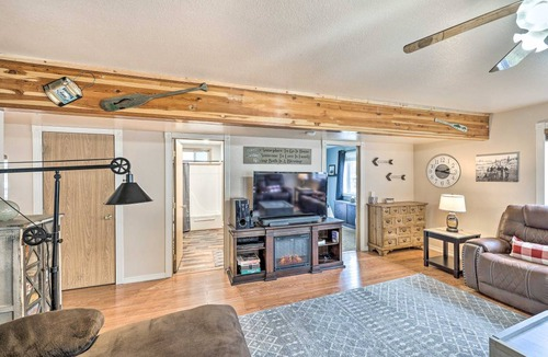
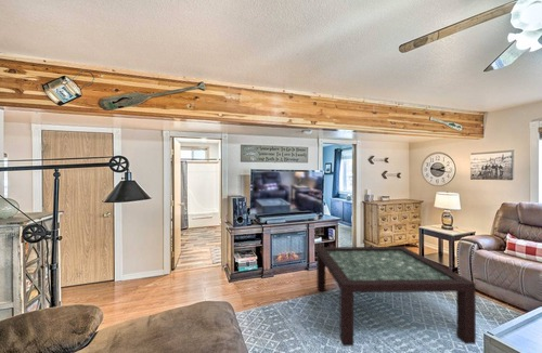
+ coffee table (379, 286)
